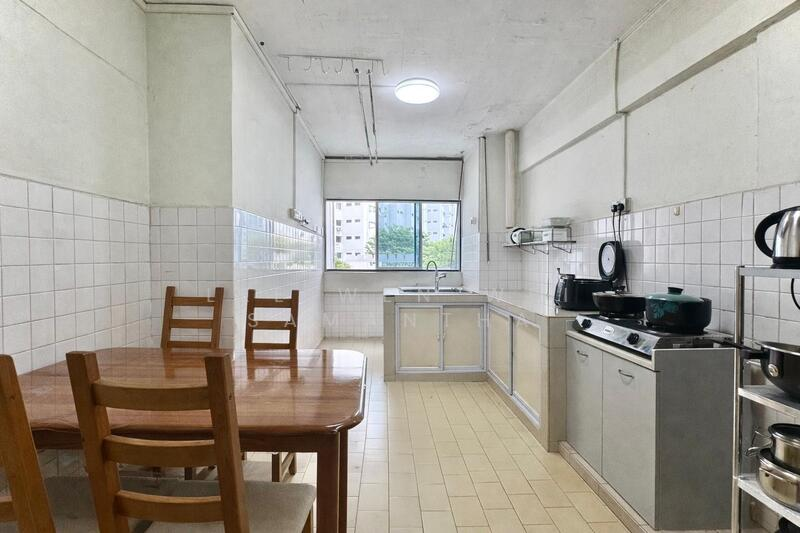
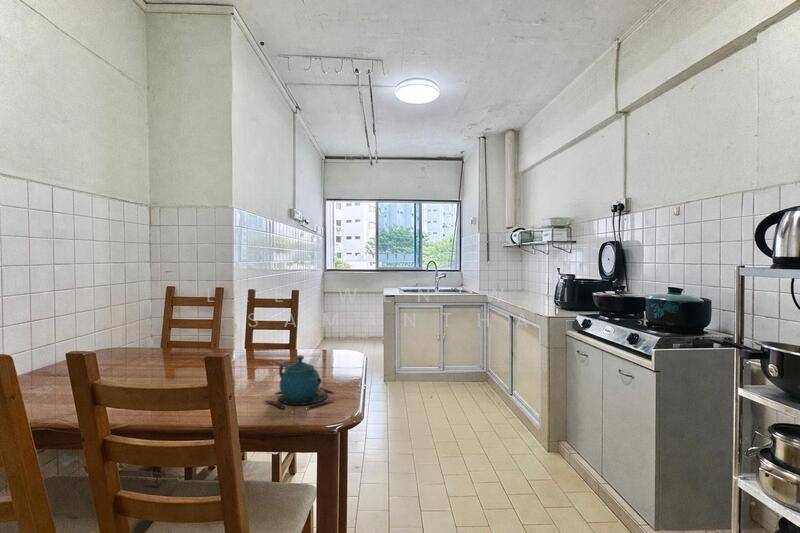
+ teapot (301, 376)
